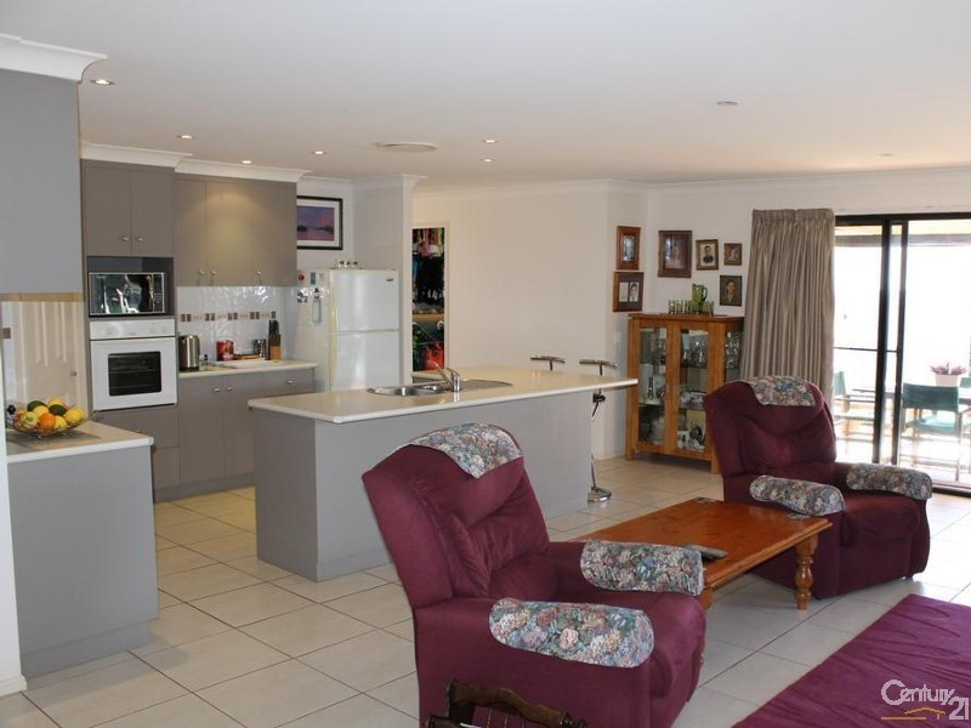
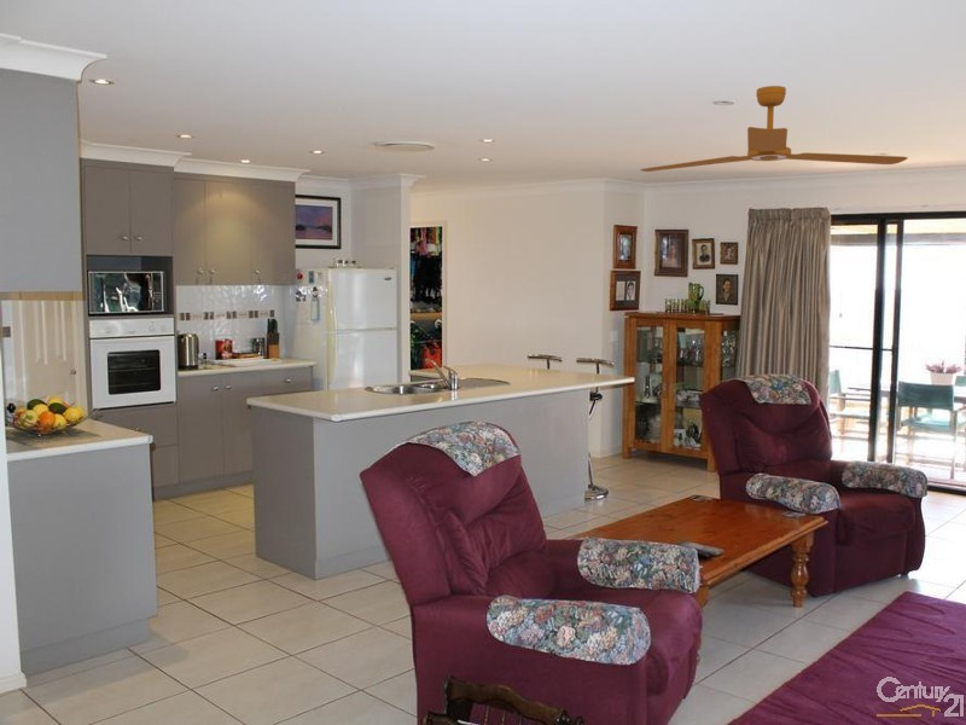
+ ceiling fan (769, 117)
